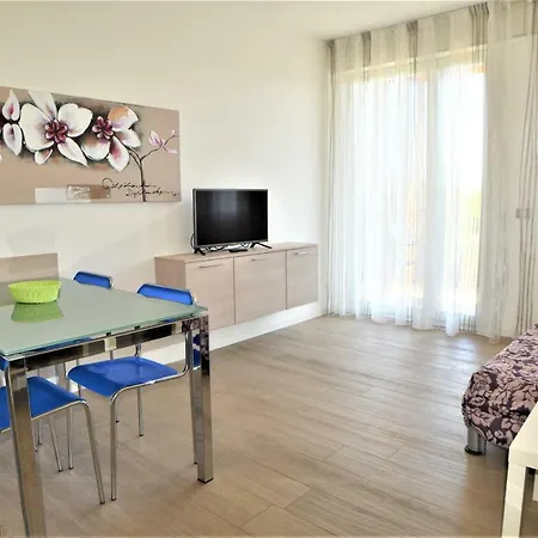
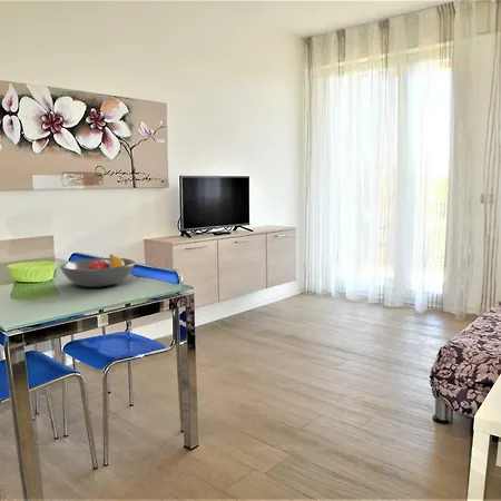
+ fruit bowl (98, 271)
